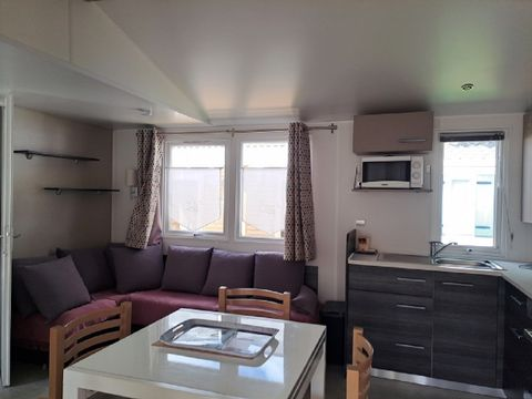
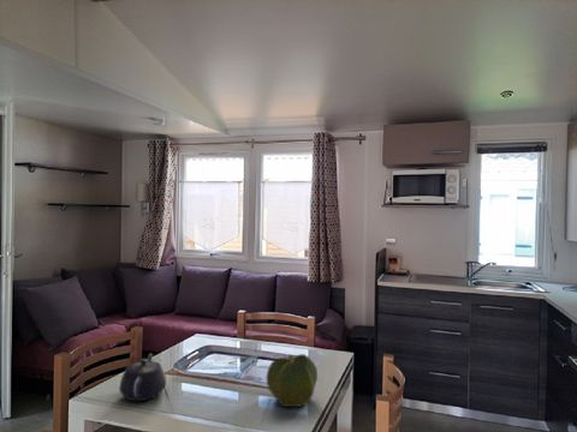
+ cabbage (295, 377)
+ teapot (143, 376)
